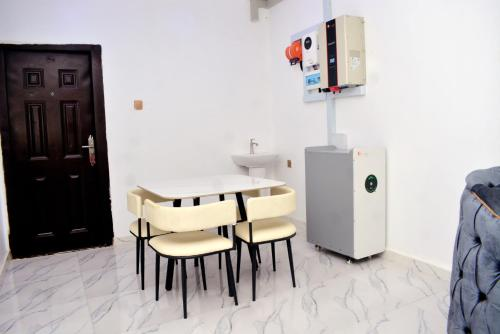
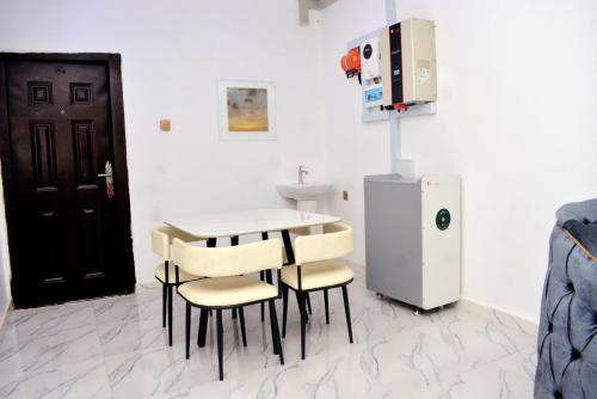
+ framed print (247, 110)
